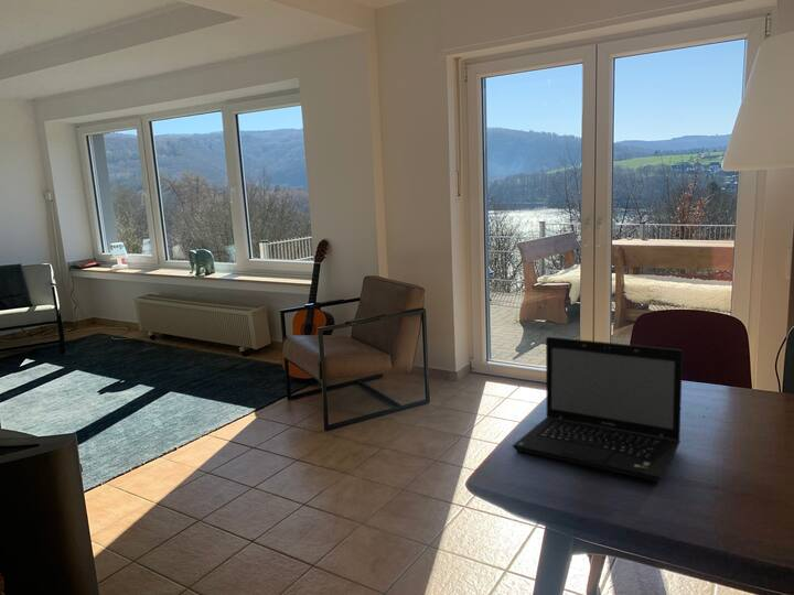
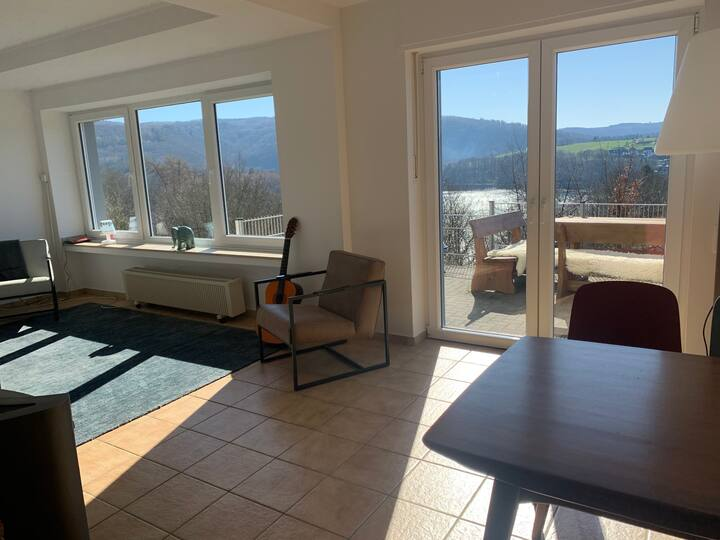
- laptop (596, 402)
